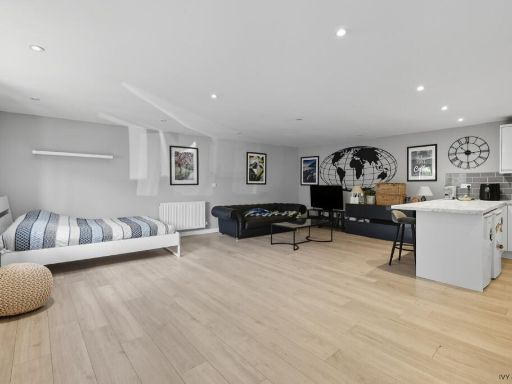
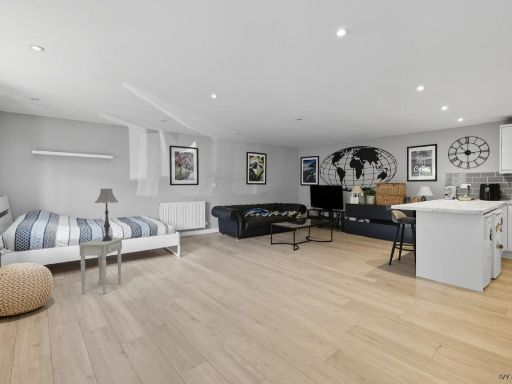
+ table lamp (106, 214)
+ nightstand (103, 264)
